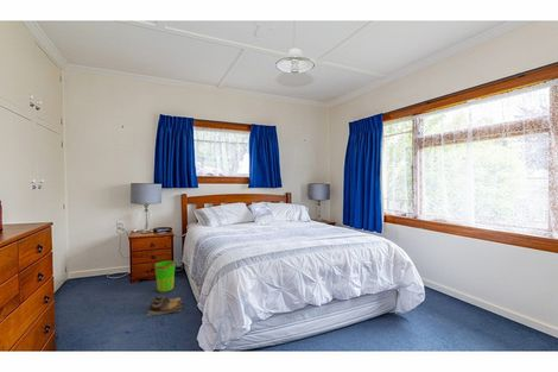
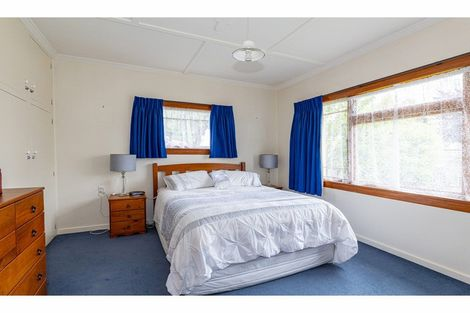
- waste bin (165, 276)
- shoes (165, 302)
